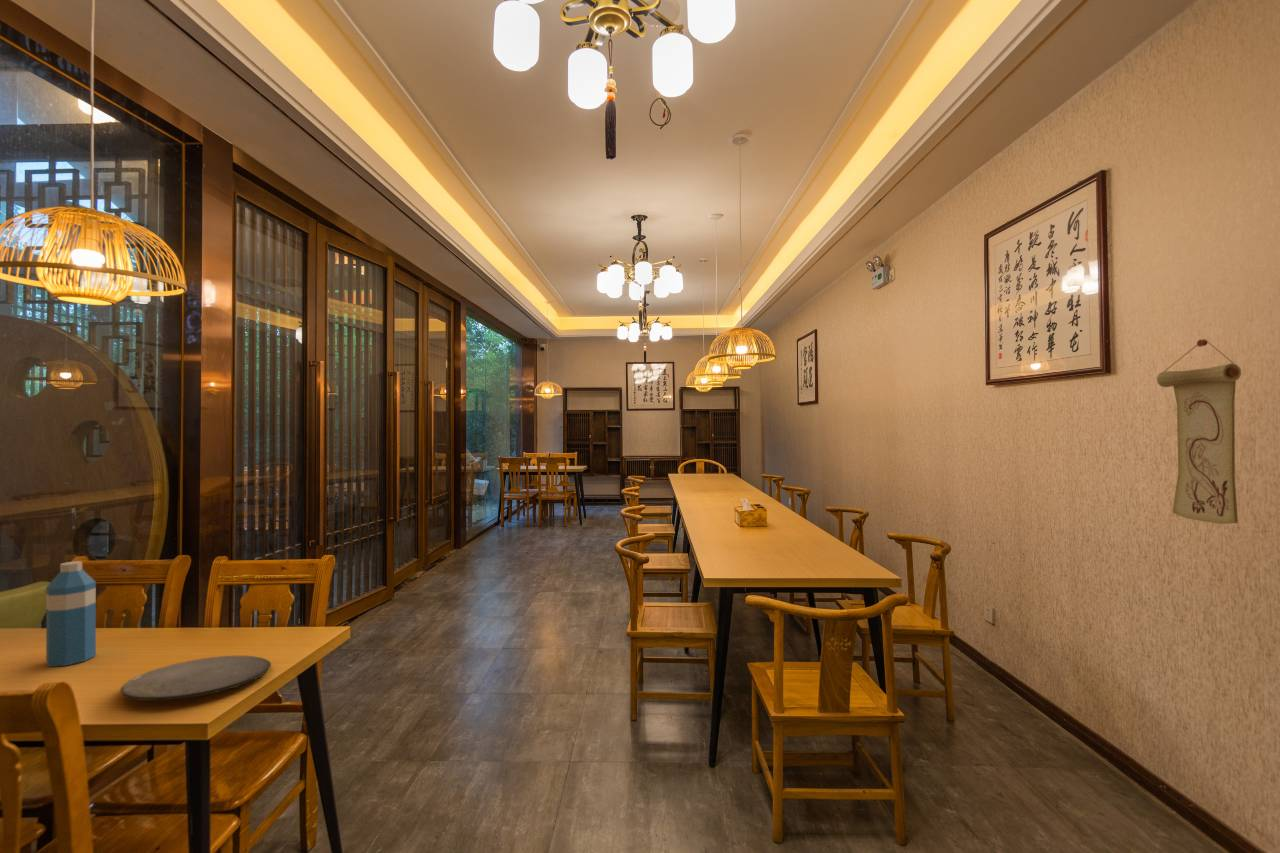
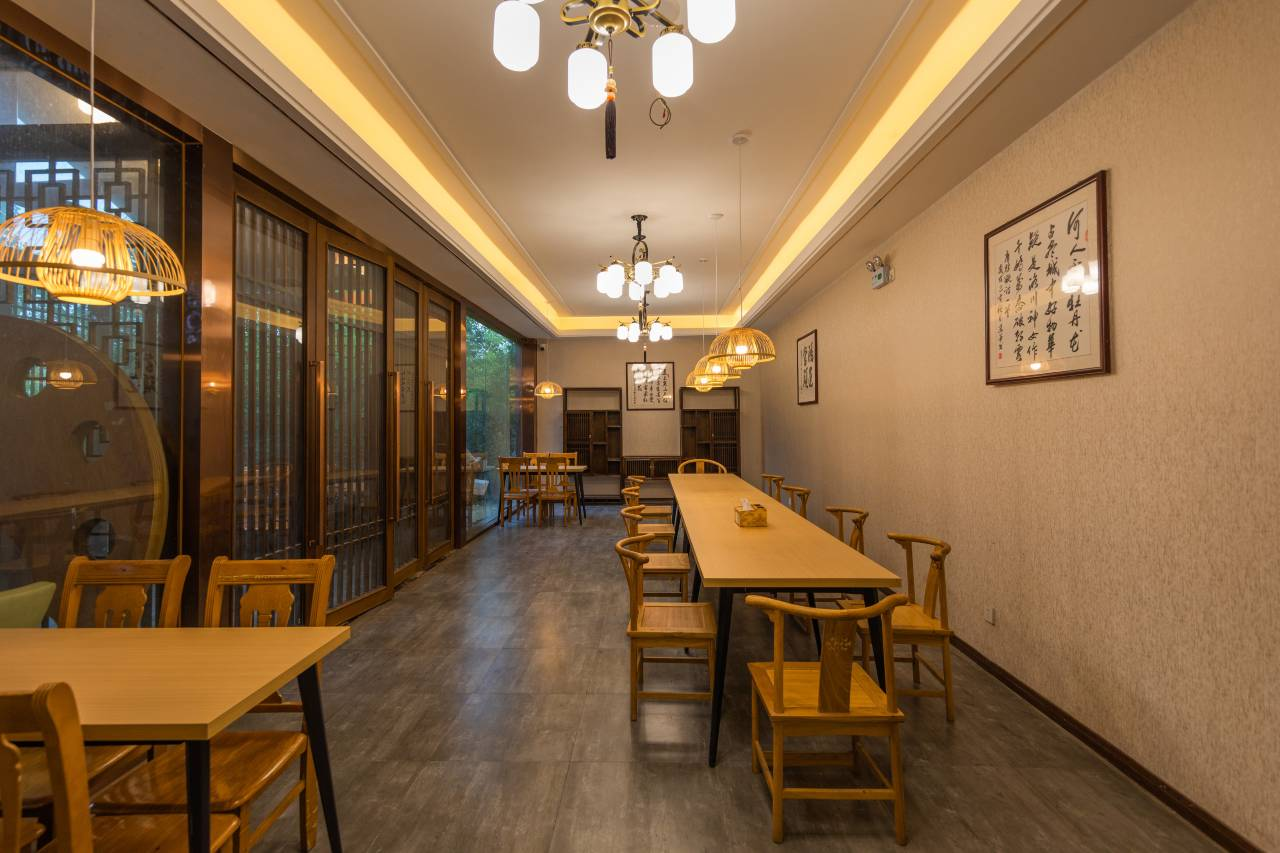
- wall scroll (1197, 430)
- water bottle (71, 611)
- plate (200, 676)
